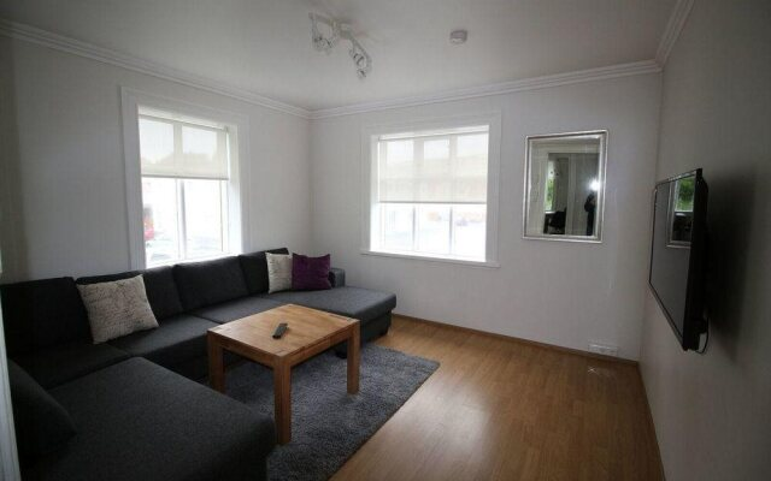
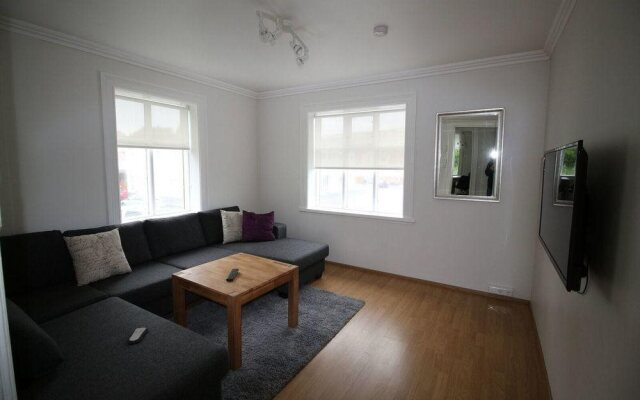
+ remote control (137, 335)
